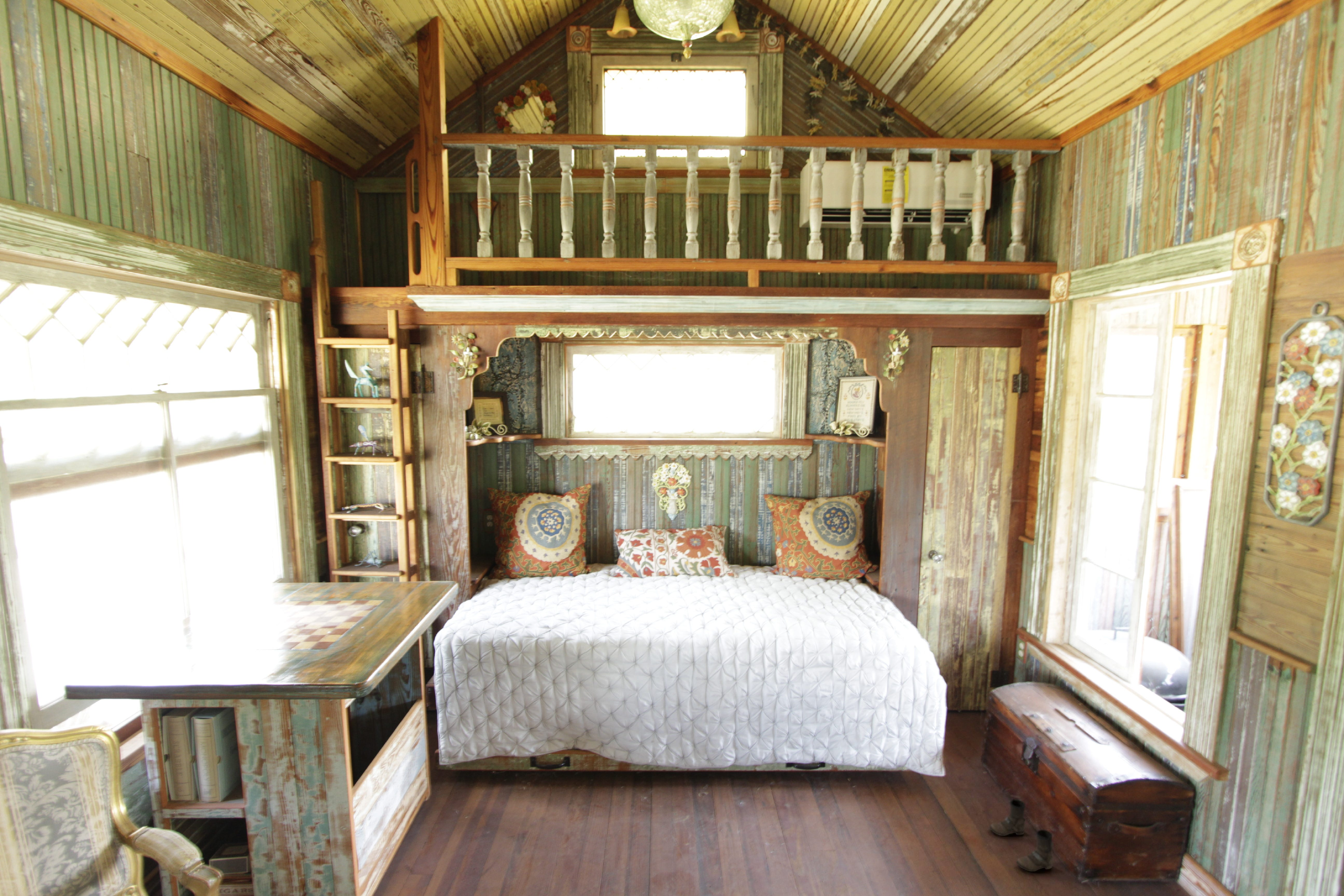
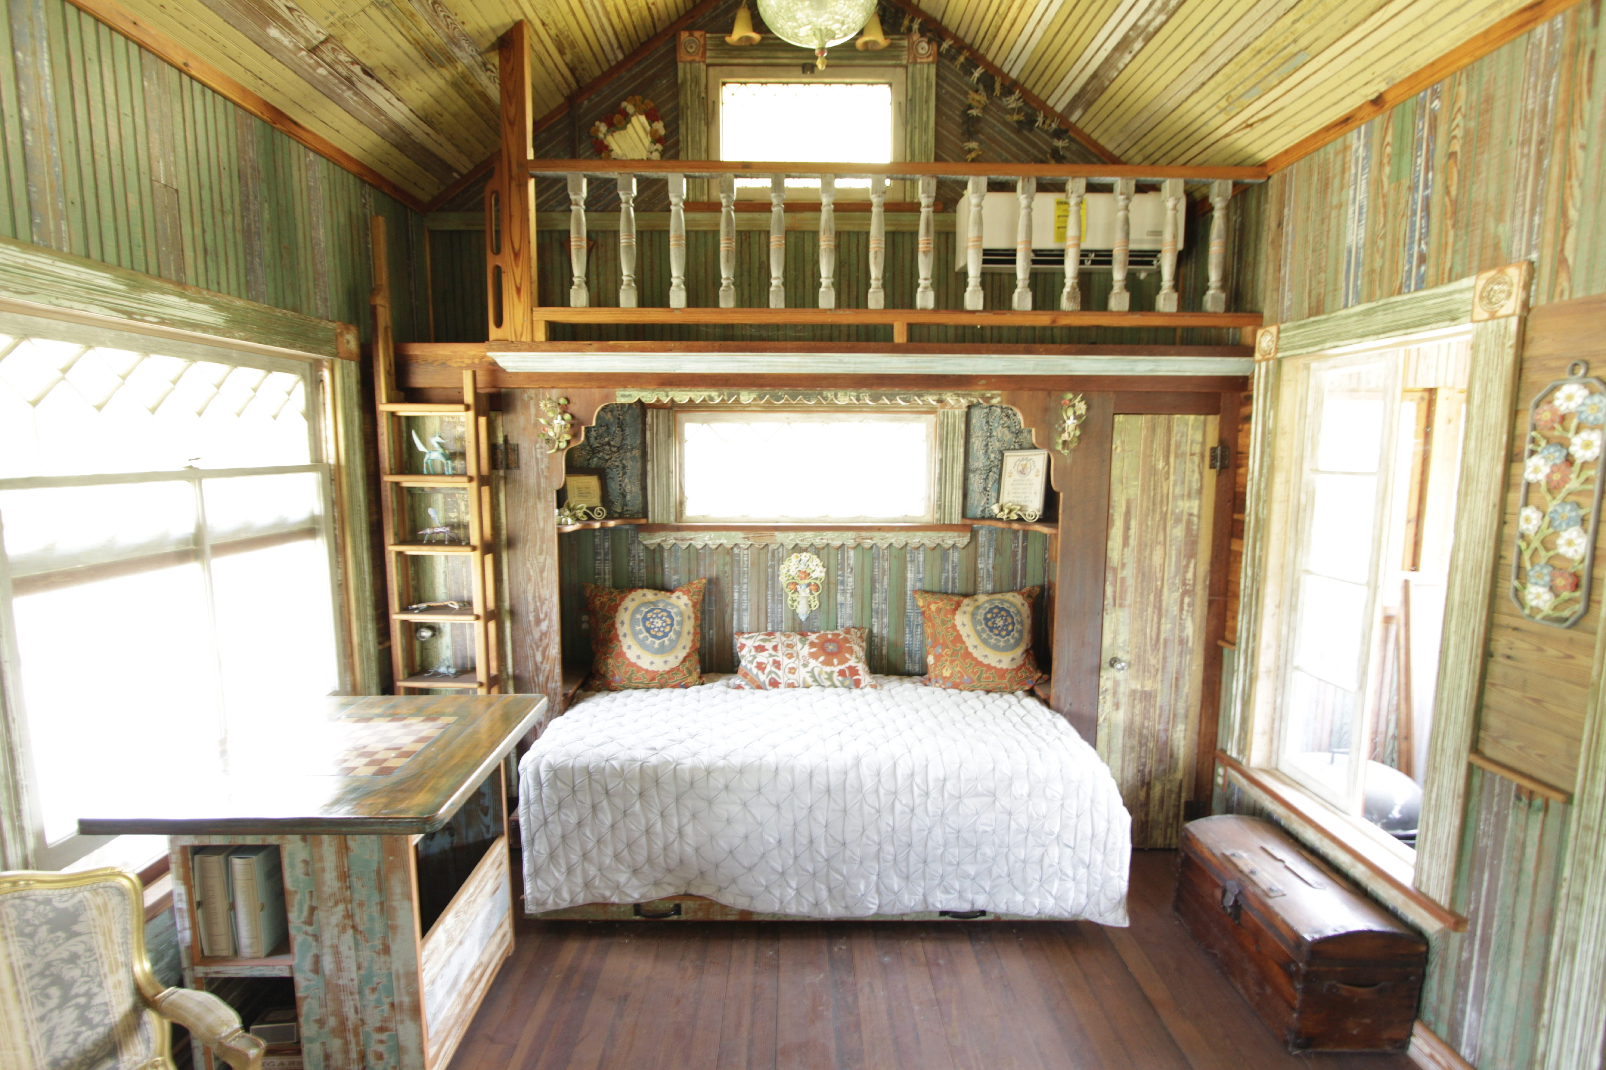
- boots (1021, 833)
